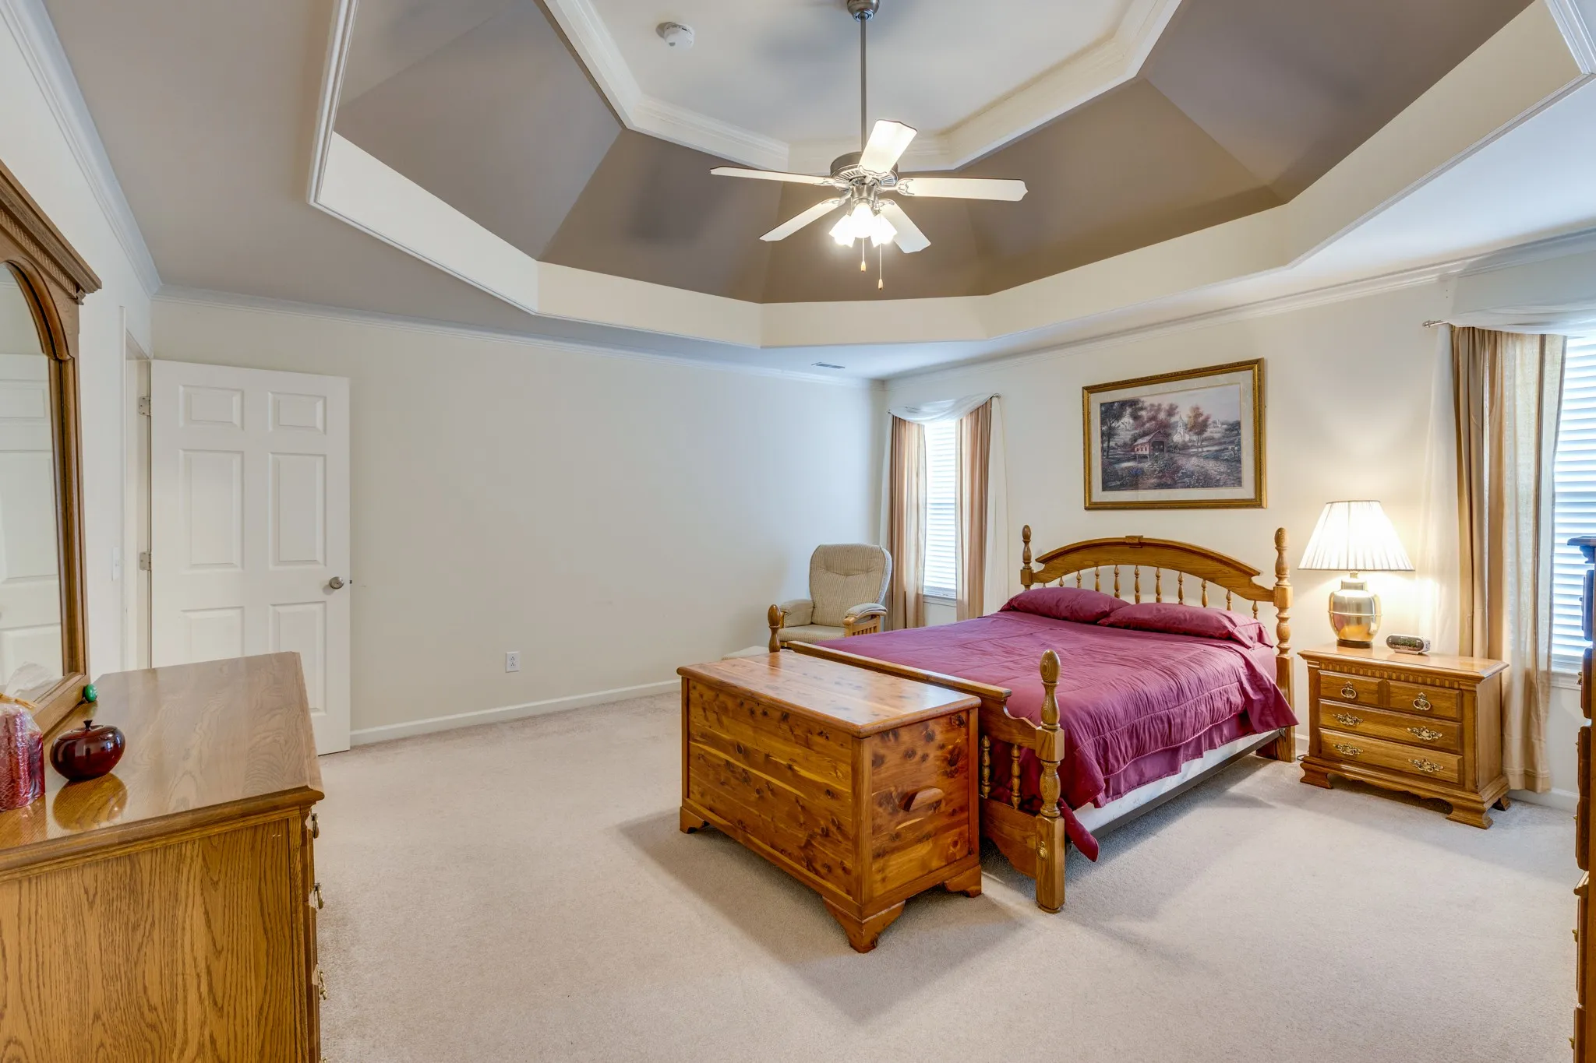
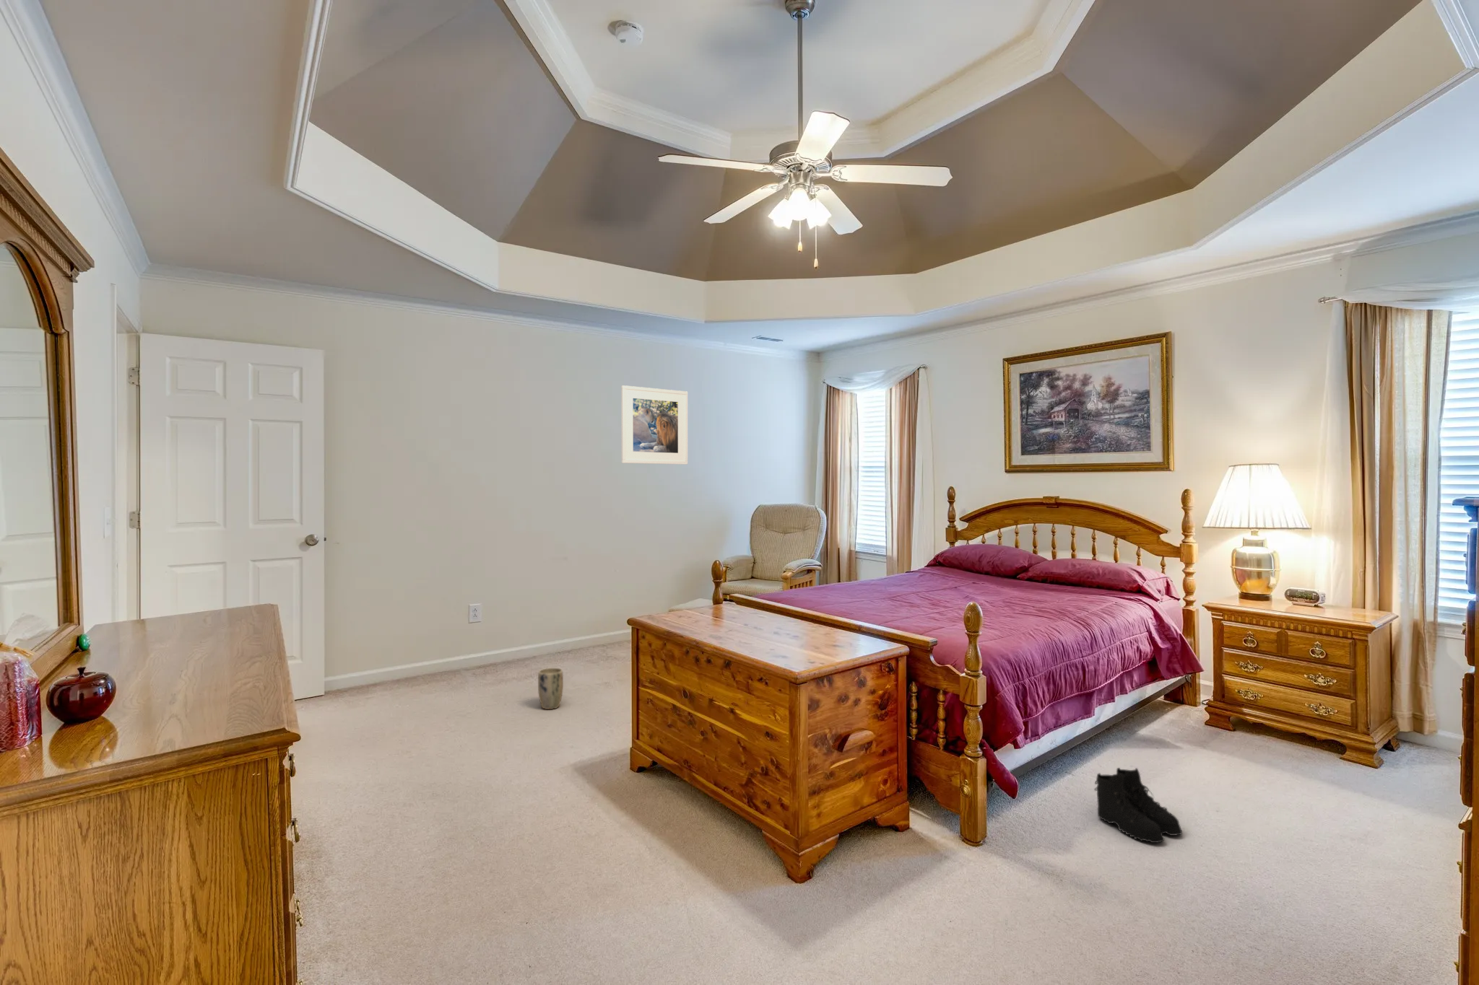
+ plant pot (550, 688)
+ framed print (655, 425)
+ boots (1137, 799)
